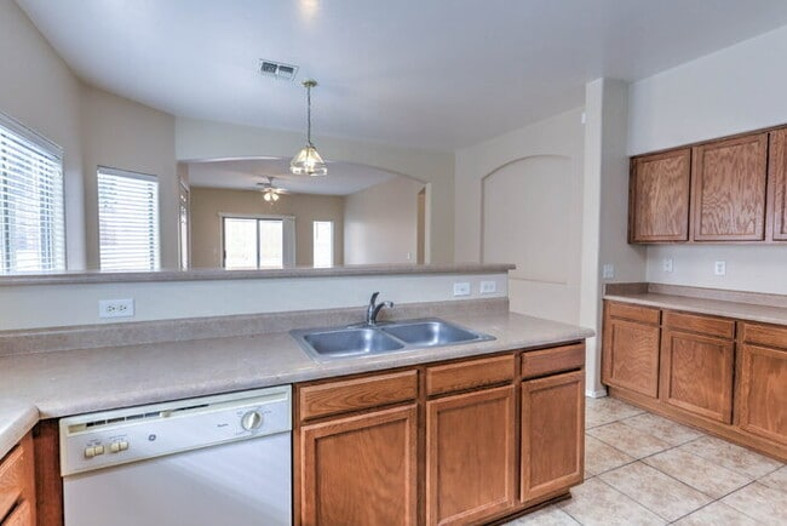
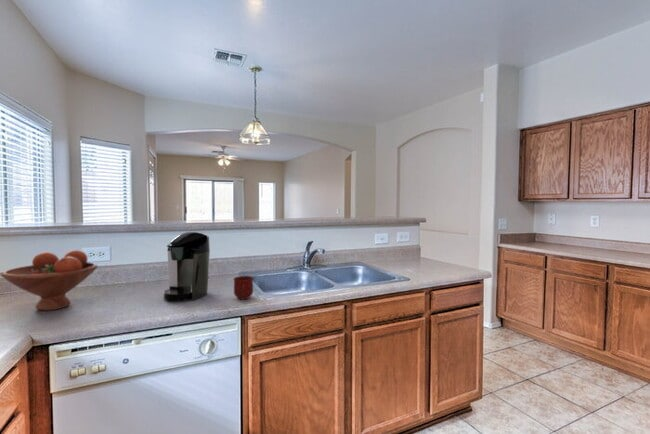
+ fruit bowl (53, 280)
+ mug (243, 288)
+ coffee maker (181, 262)
